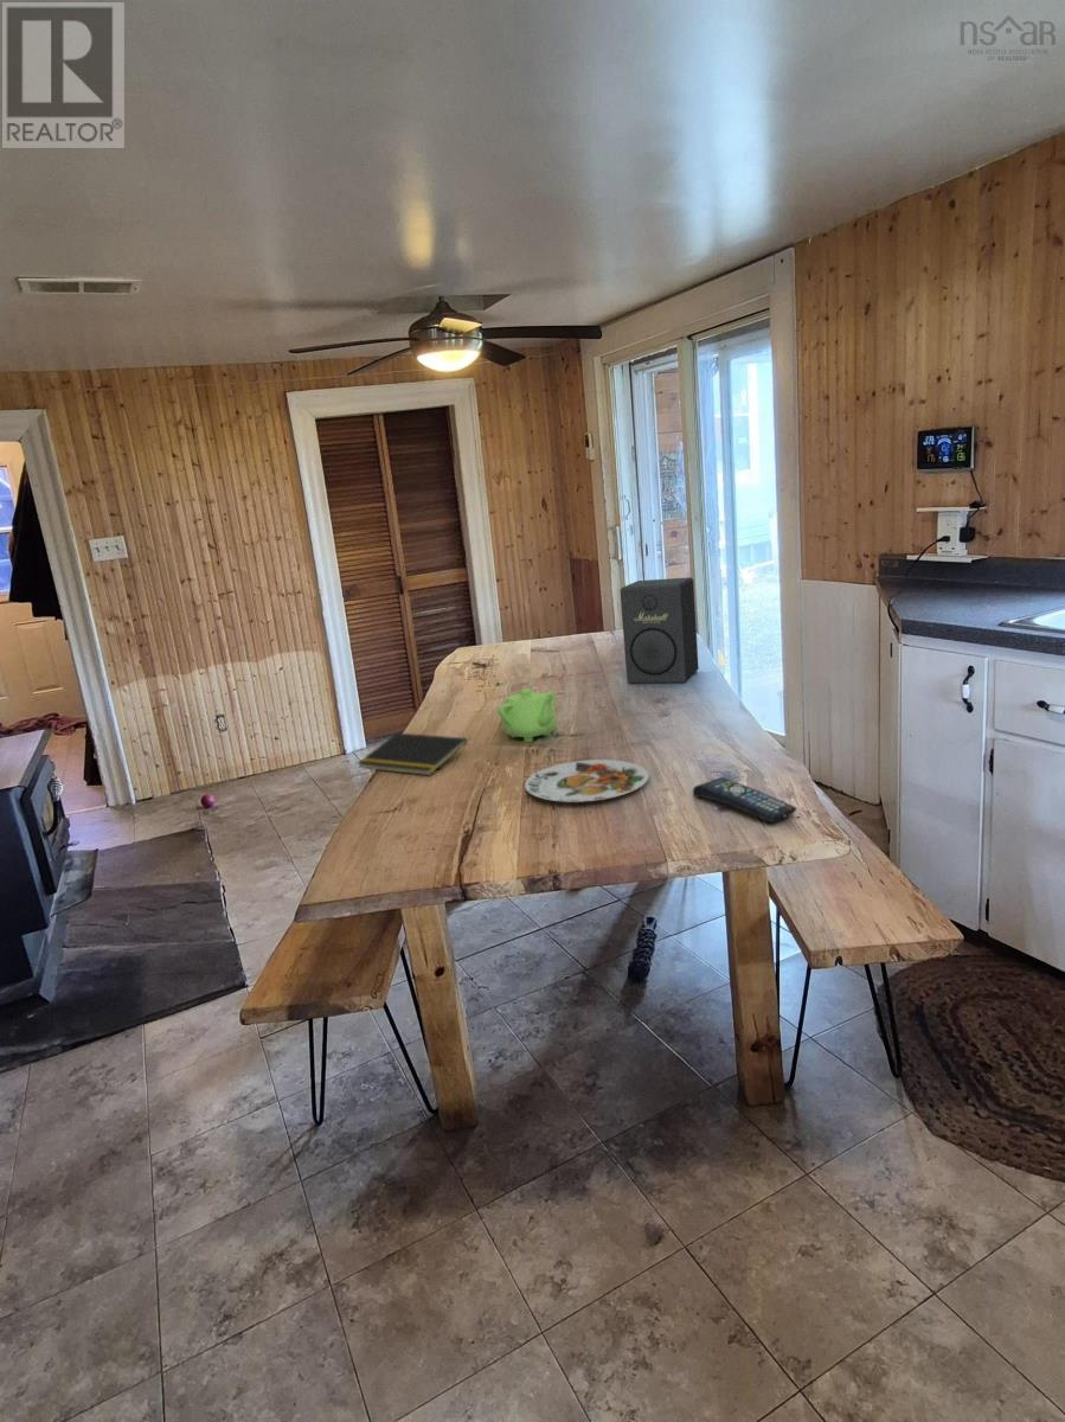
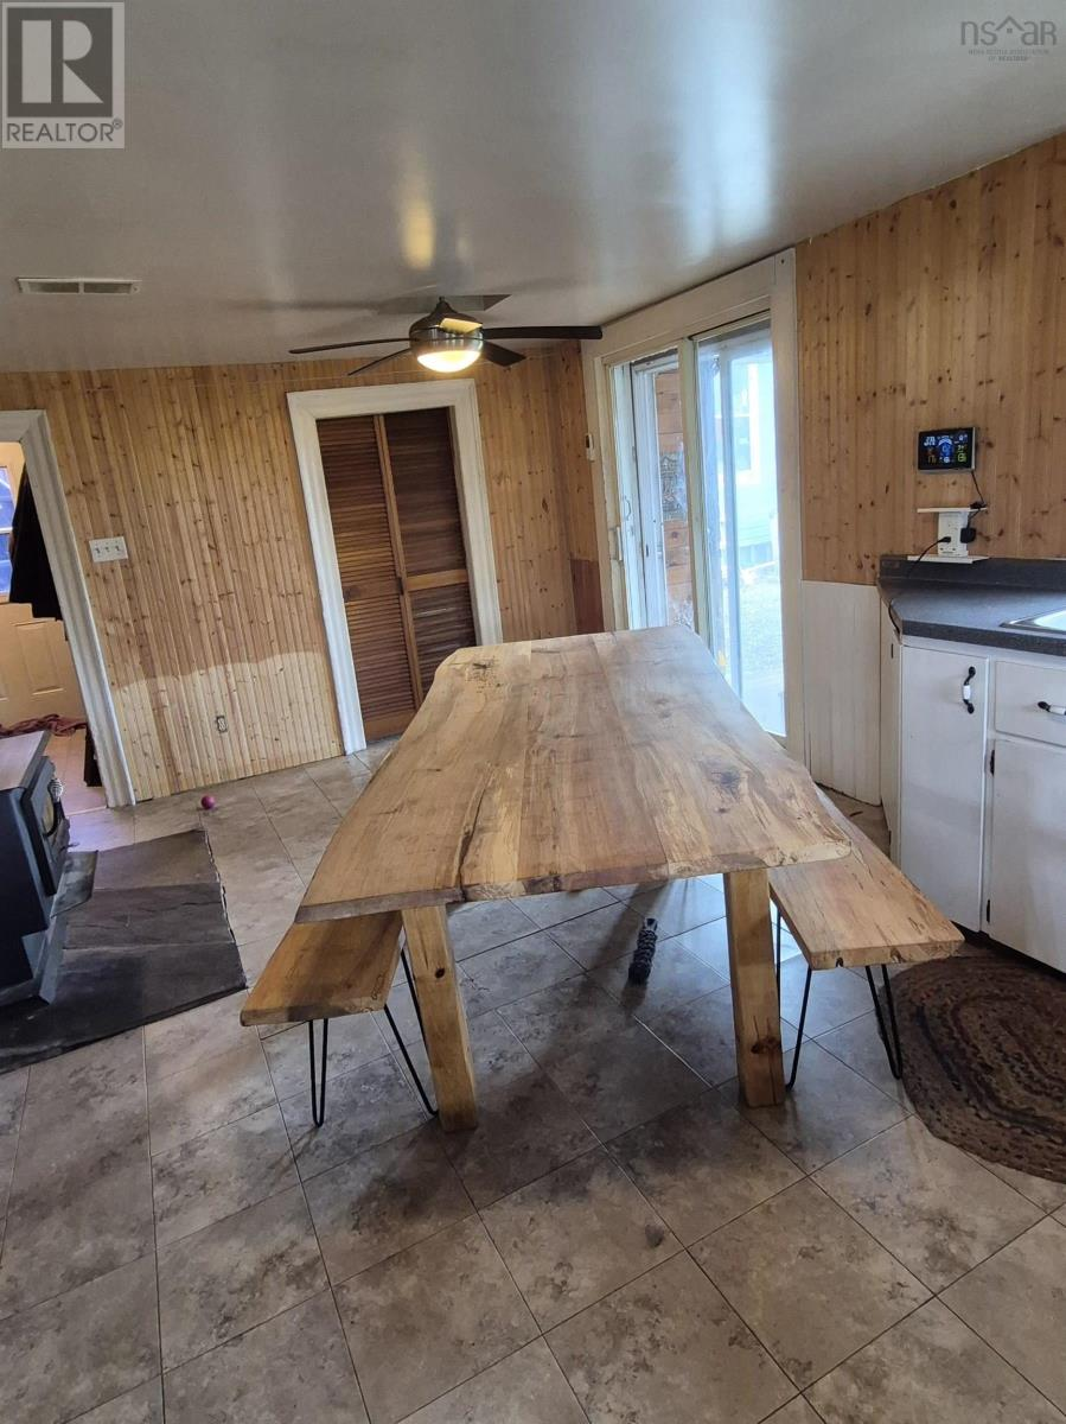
- plate (586, 781)
- notepad (412, 752)
- speaker (659, 630)
- teapot (531, 713)
- remote control (742, 798)
